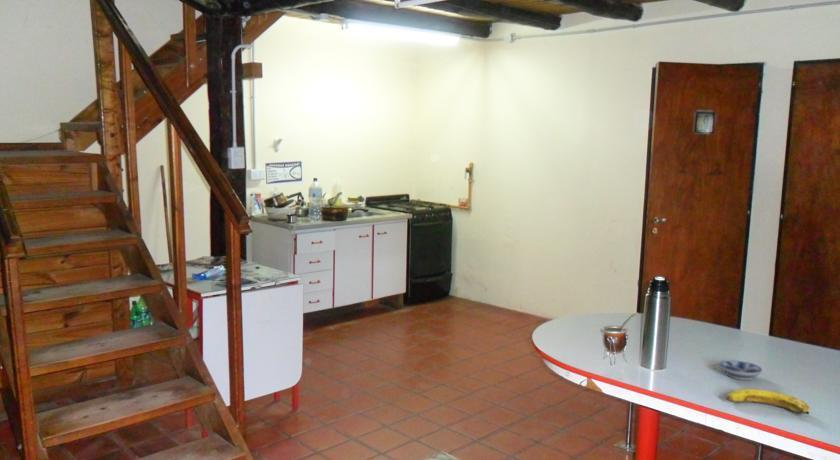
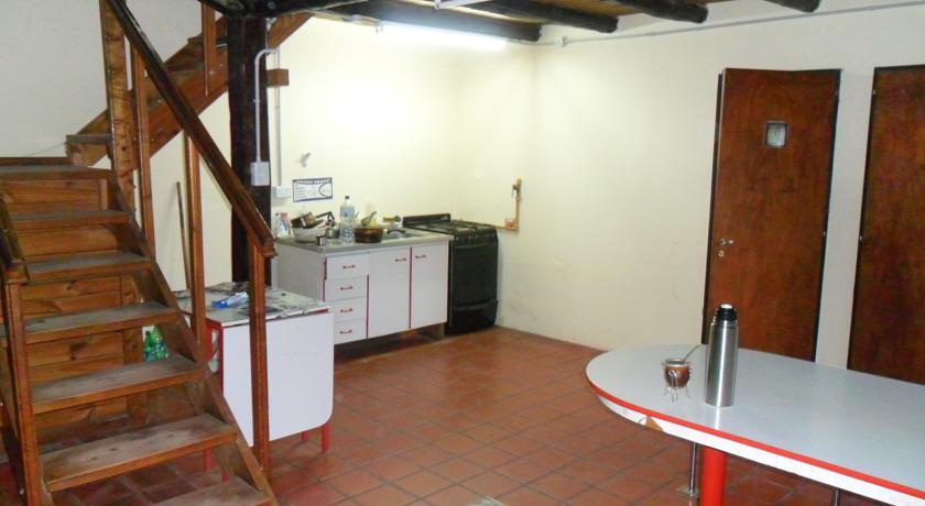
- bowl (739, 371)
- banana (771, 402)
